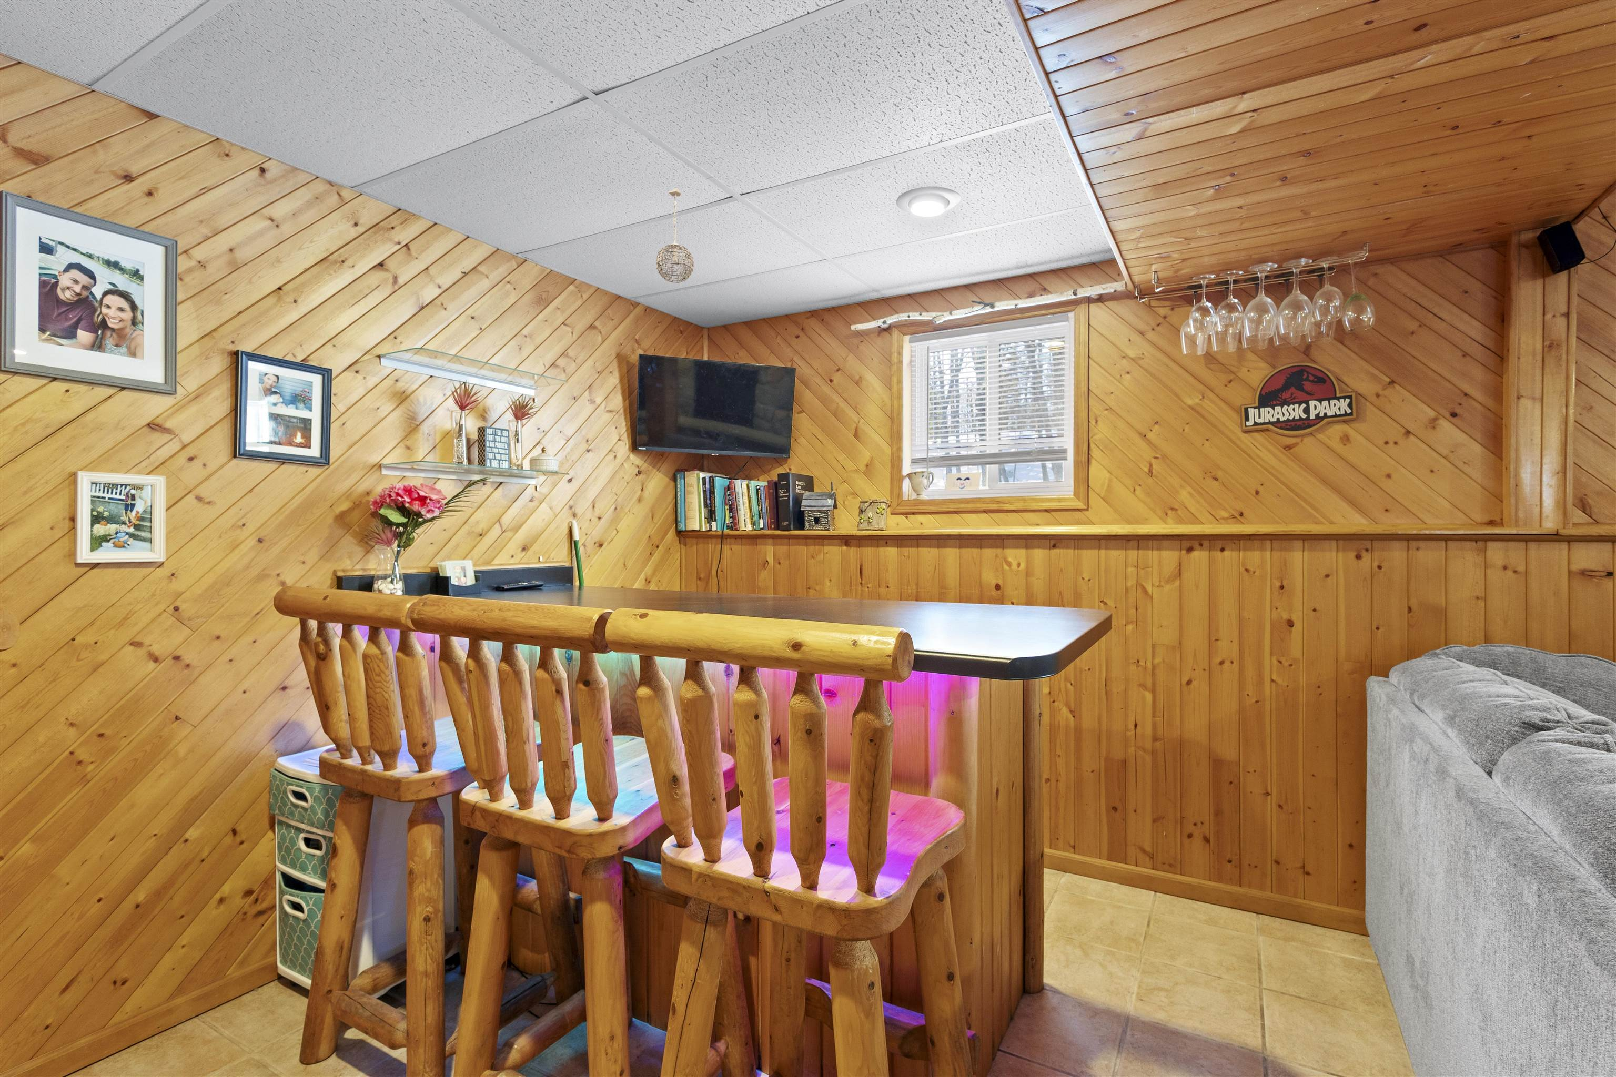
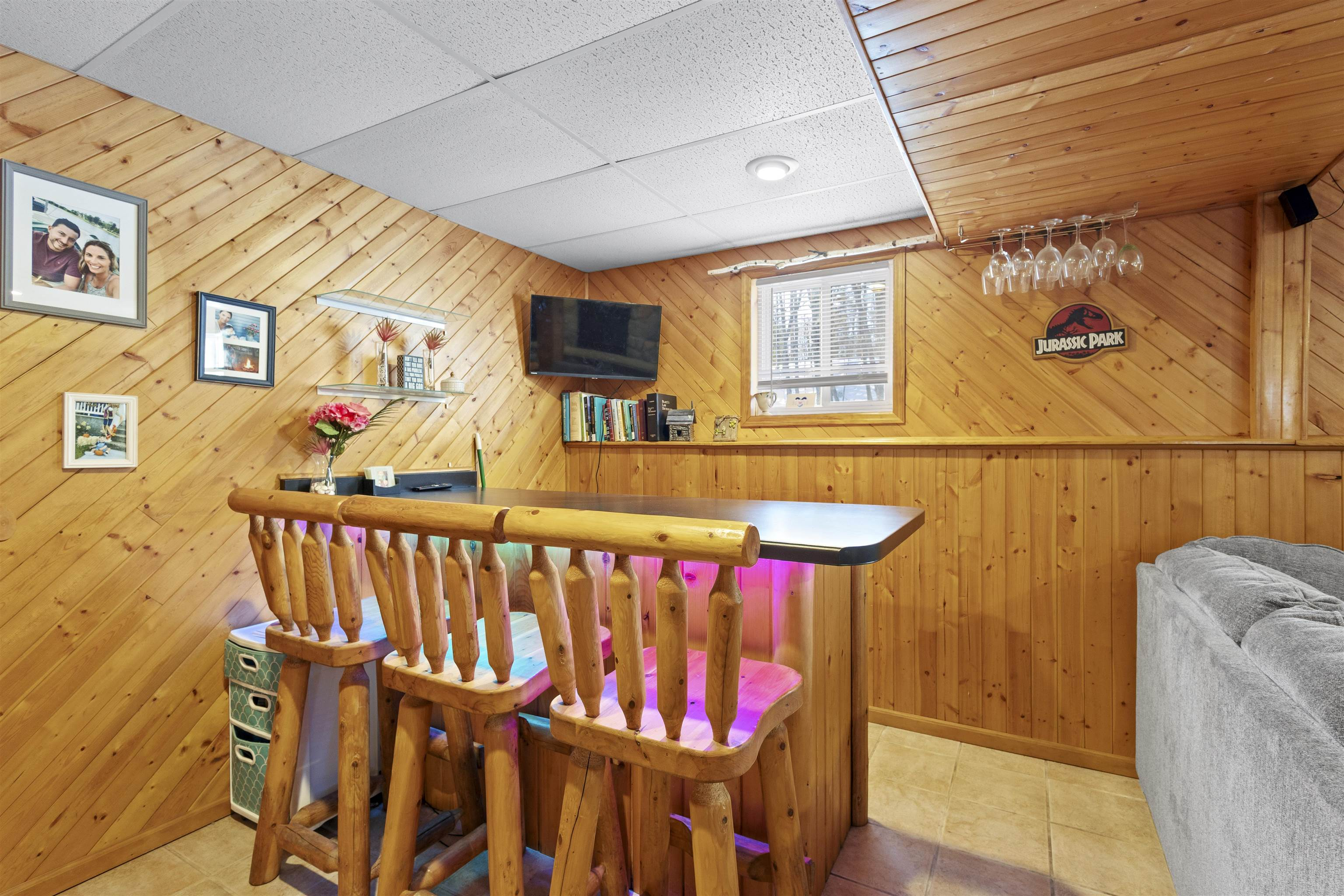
- pendant light (675, 236)
